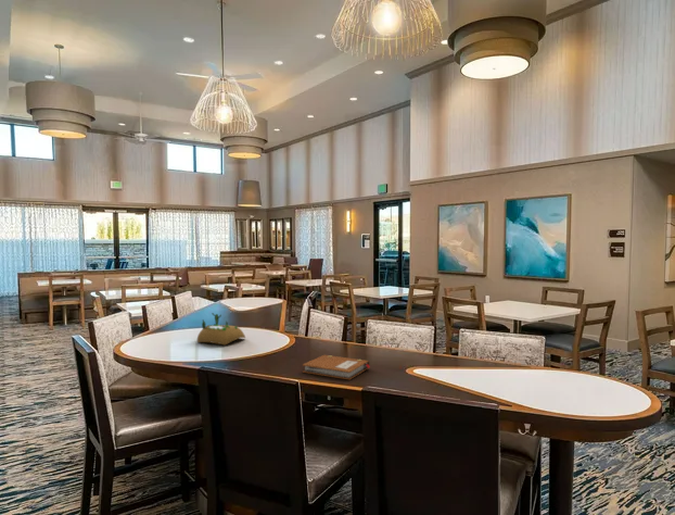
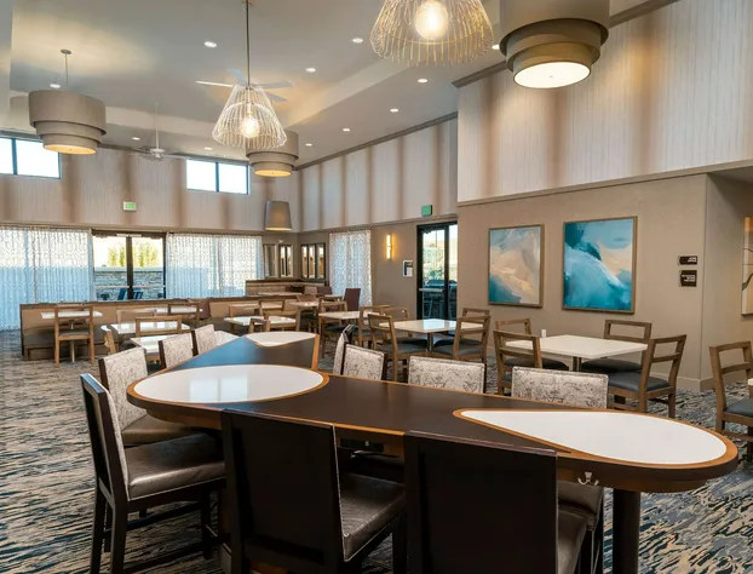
- notebook (338, 366)
- succulent planter (221, 327)
